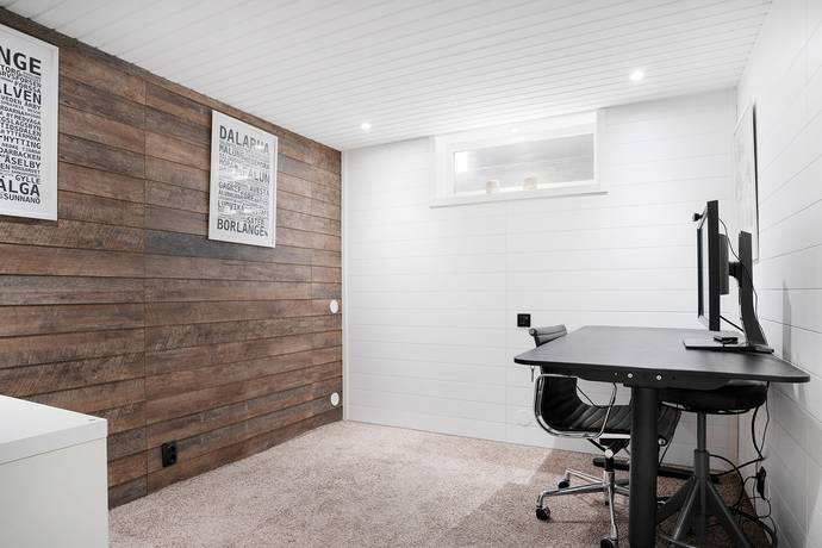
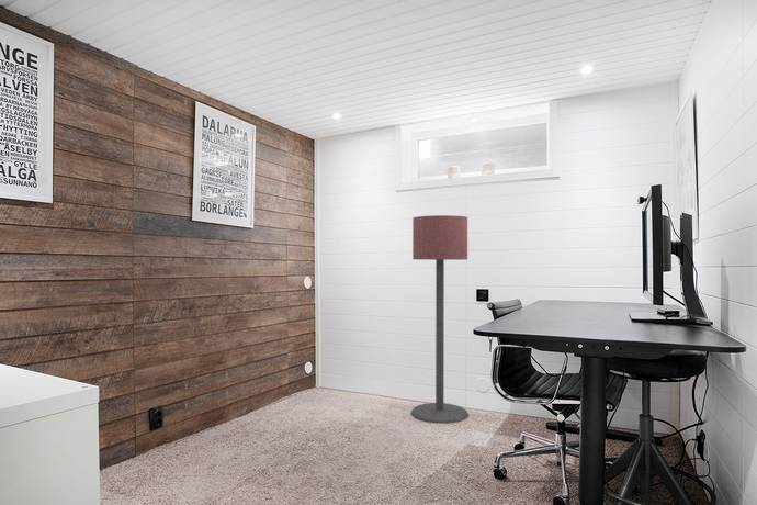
+ floor lamp (439, 315)
